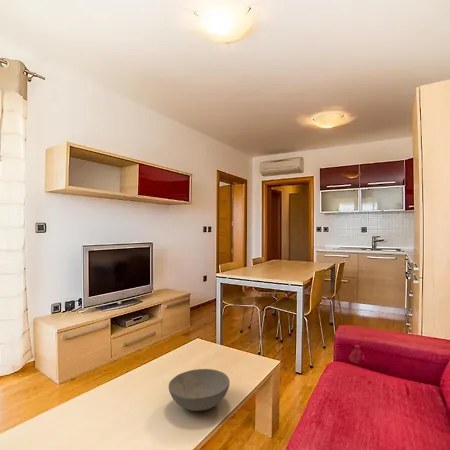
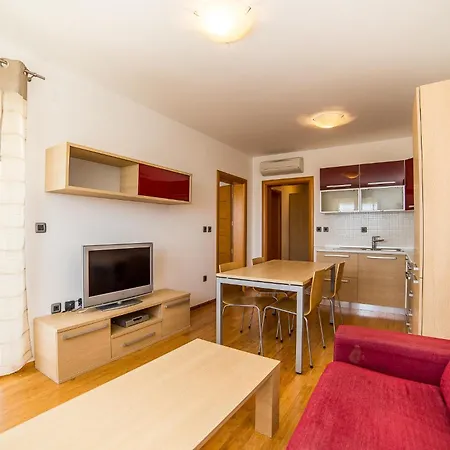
- bowl (199, 392)
